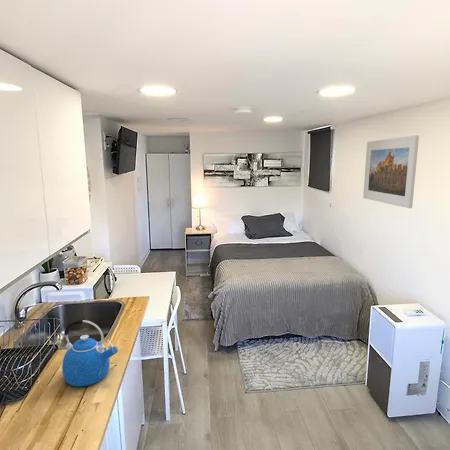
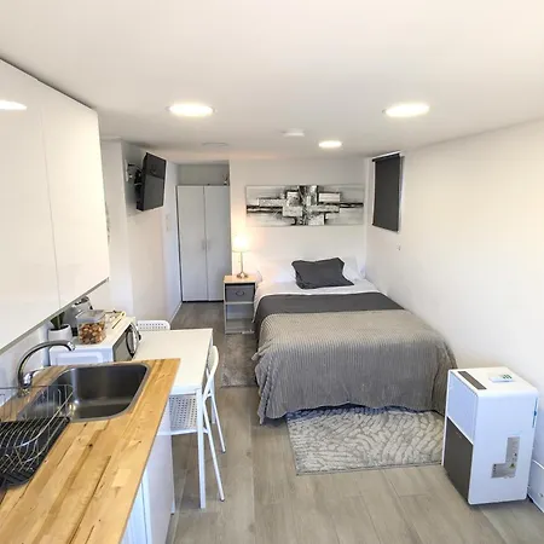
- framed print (387, 171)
- kettle (90, 347)
